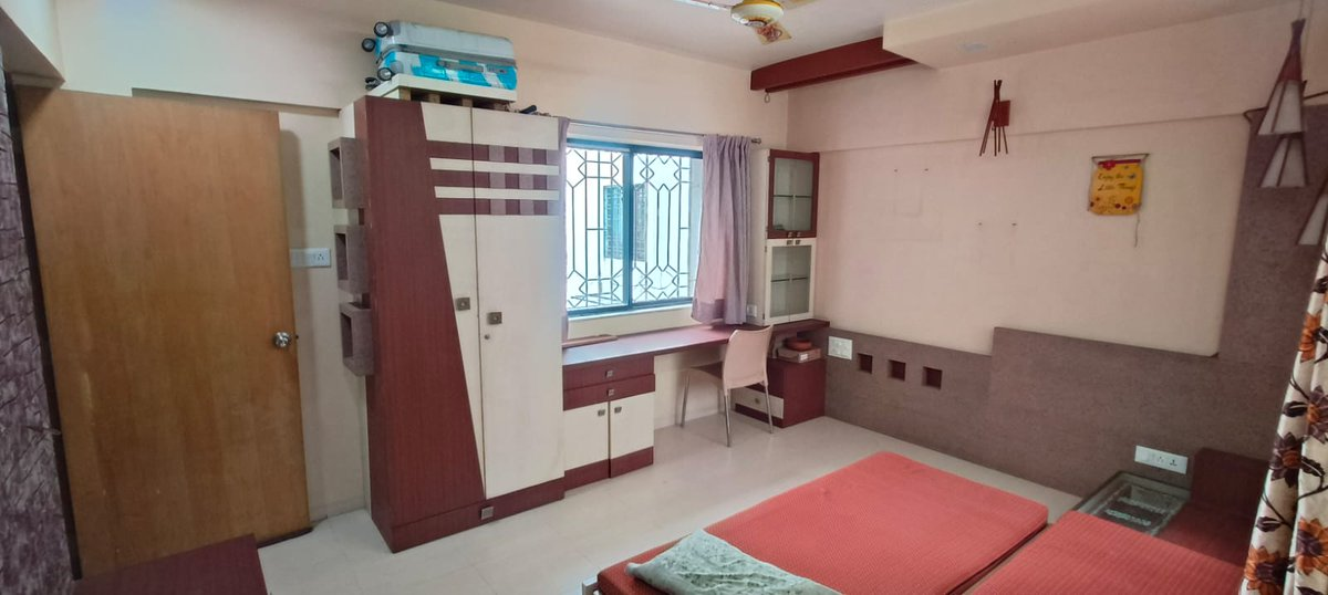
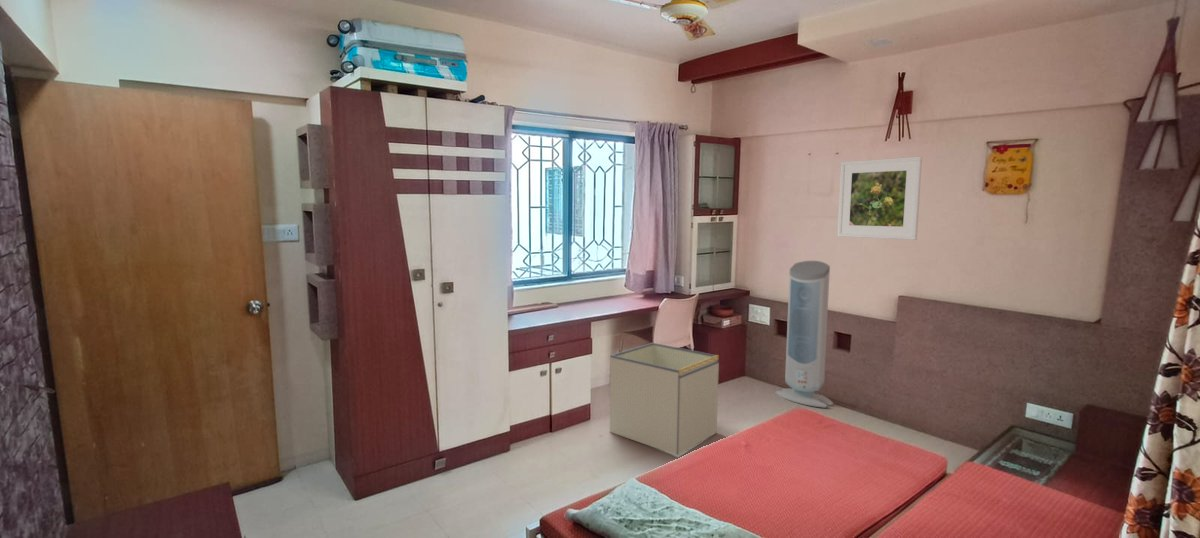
+ storage bin (664, 393)
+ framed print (877, 199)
+ air purifier (806, 330)
